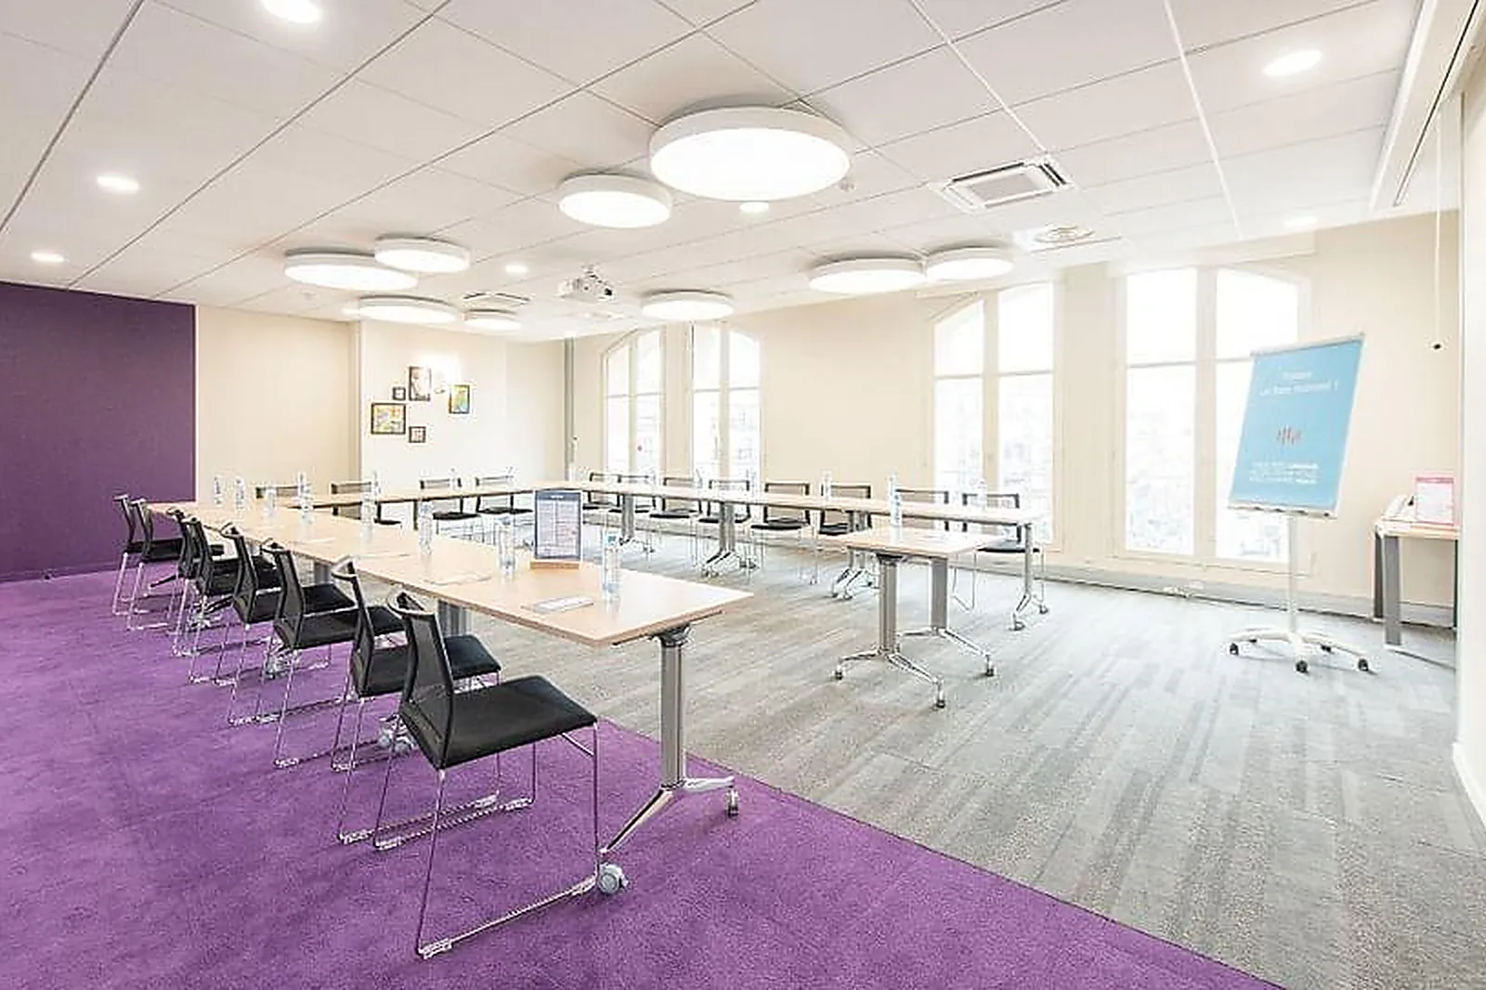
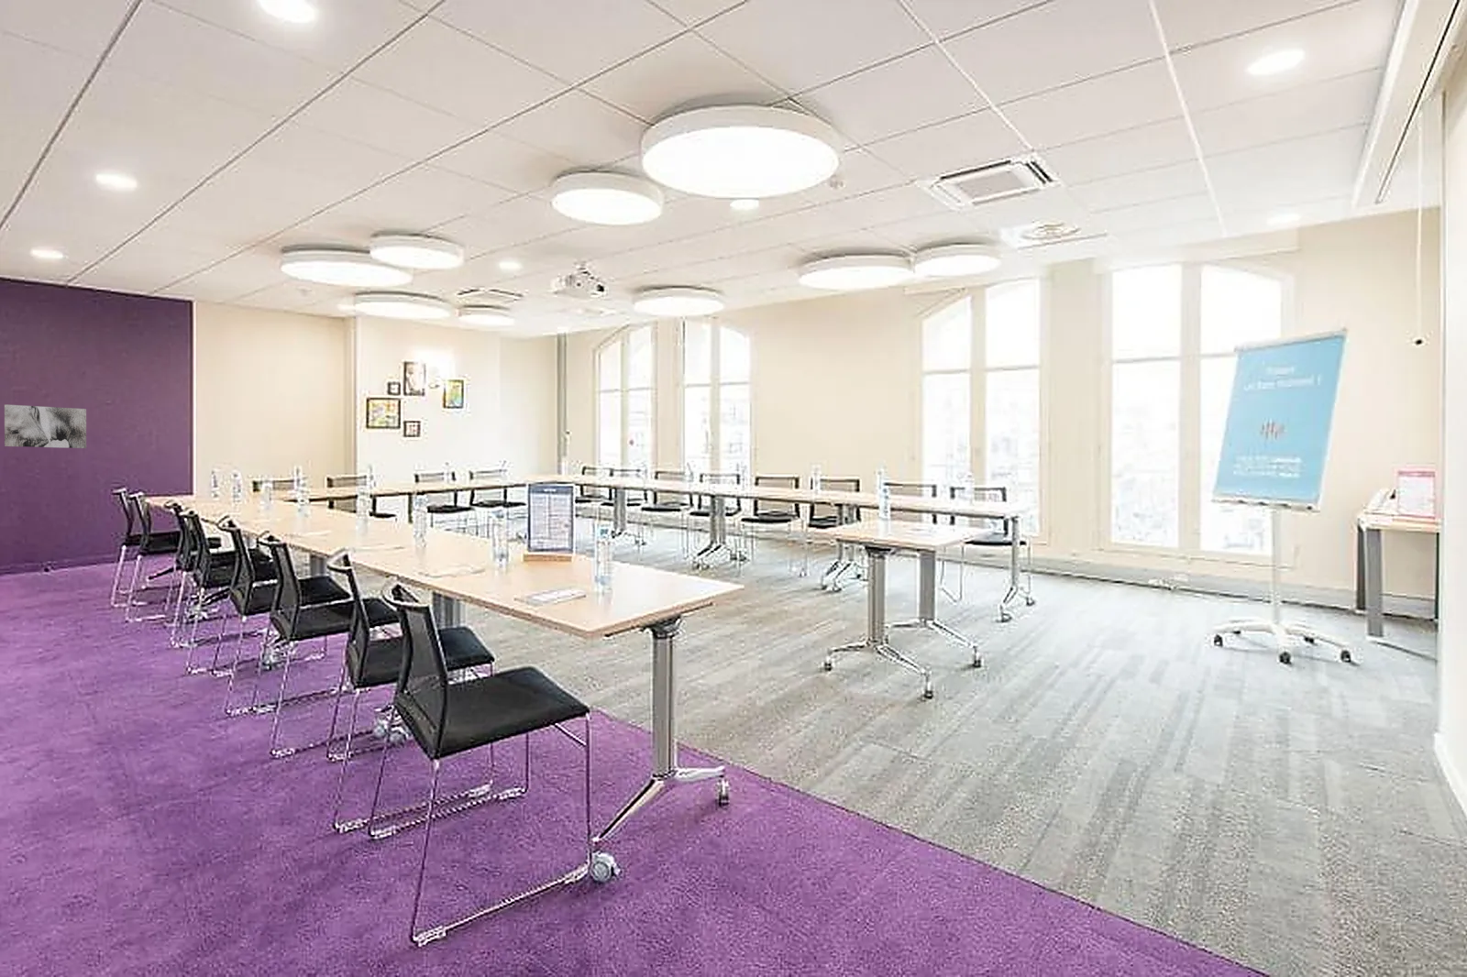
+ wall art (46, 427)
